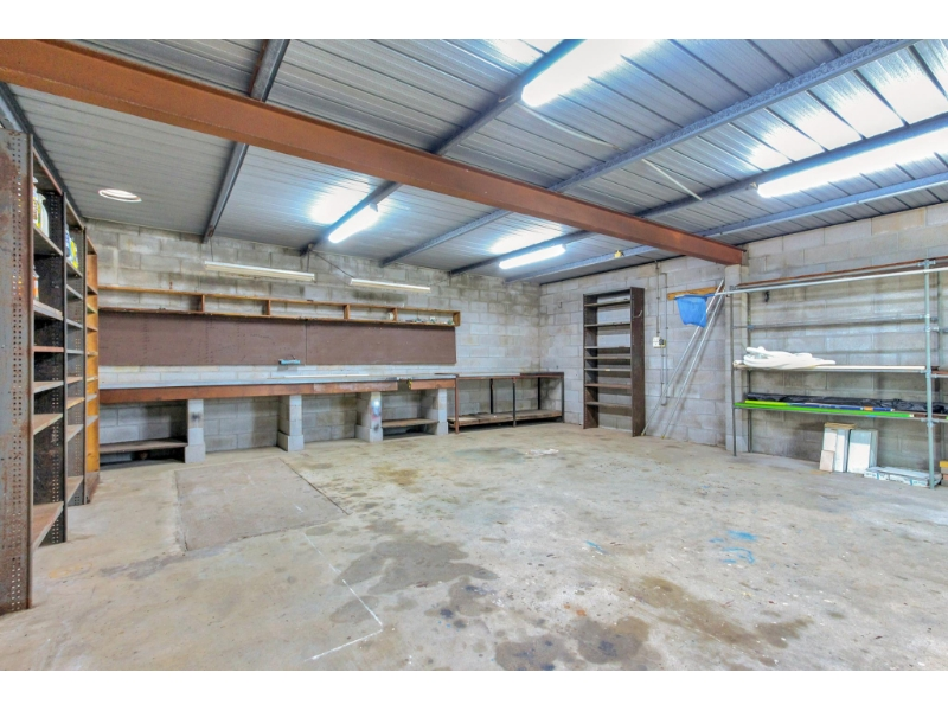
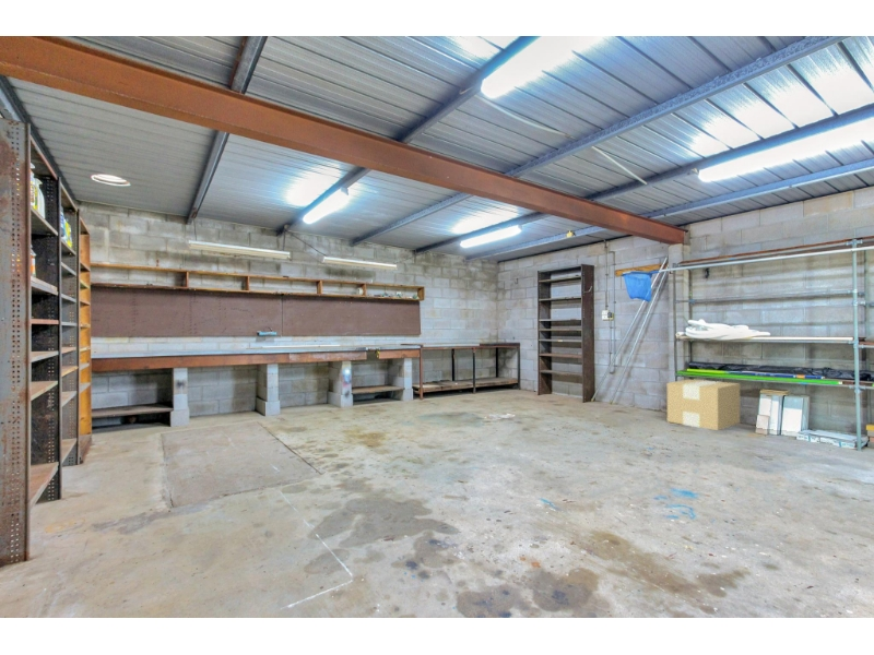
+ cardboard box (702, 403)
